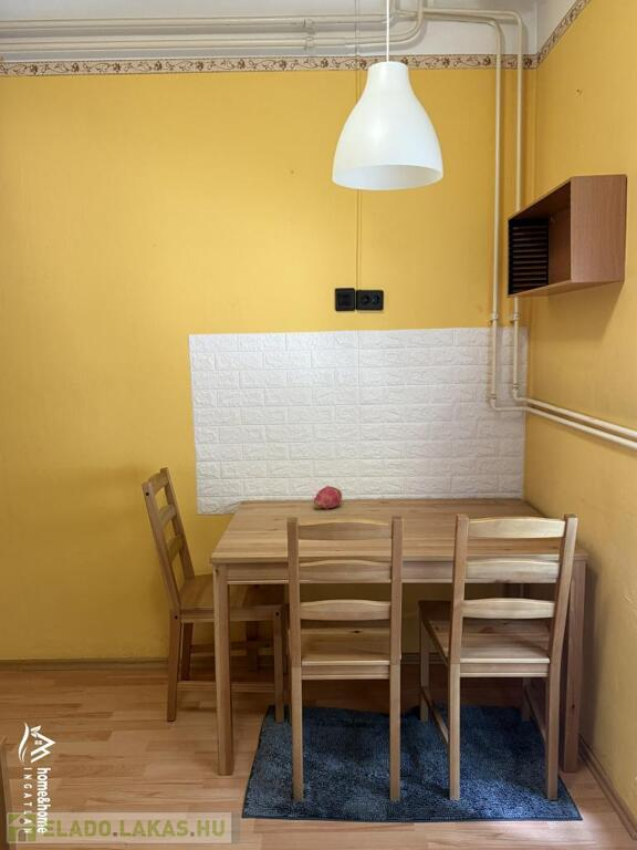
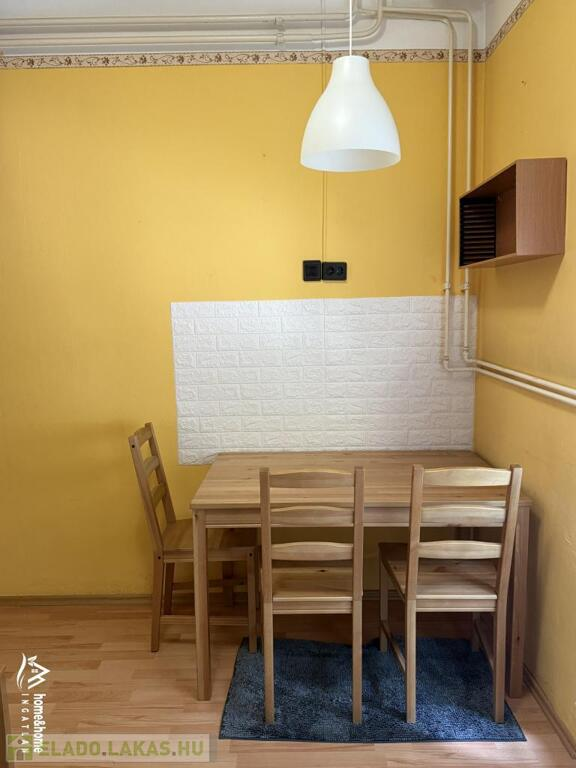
- fruit (327, 497)
